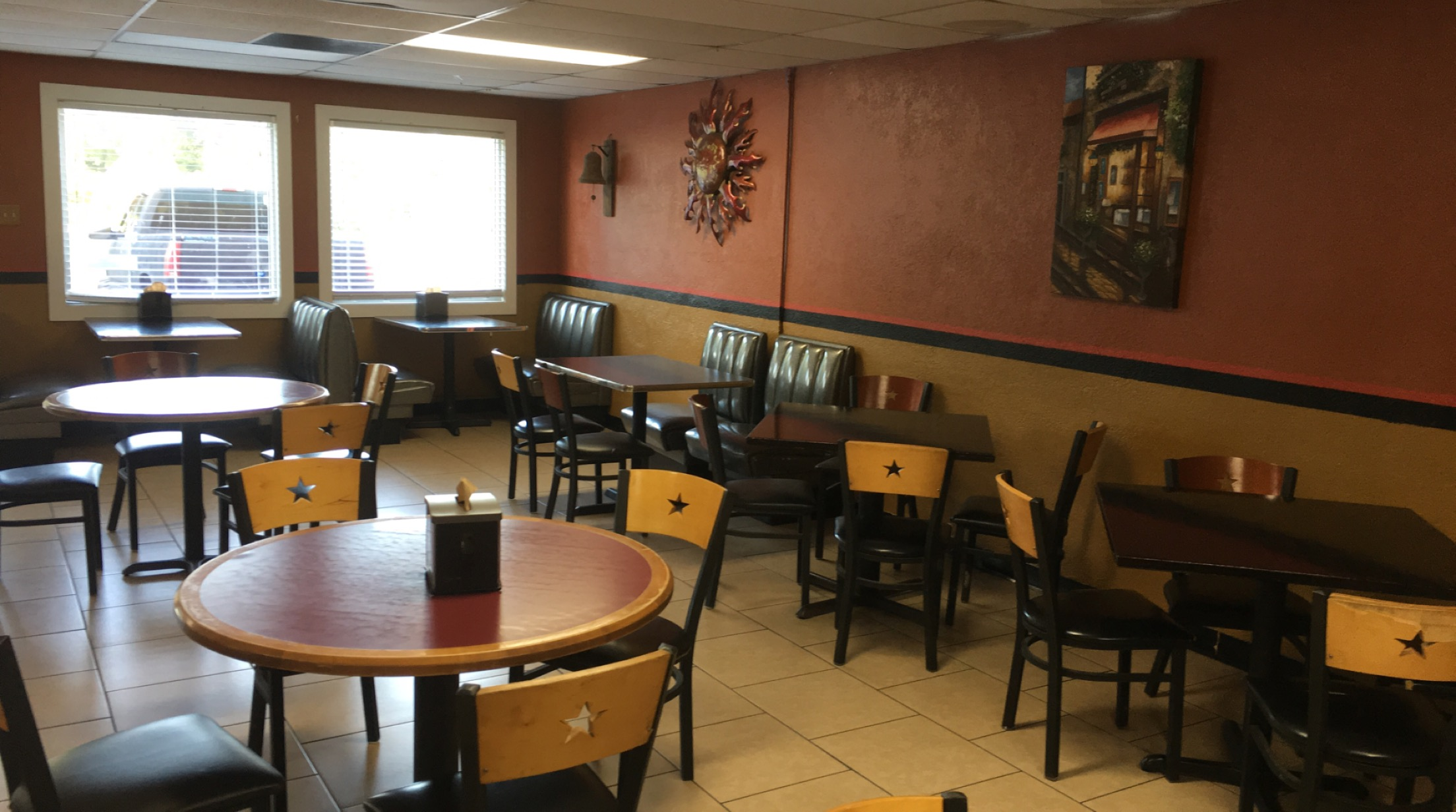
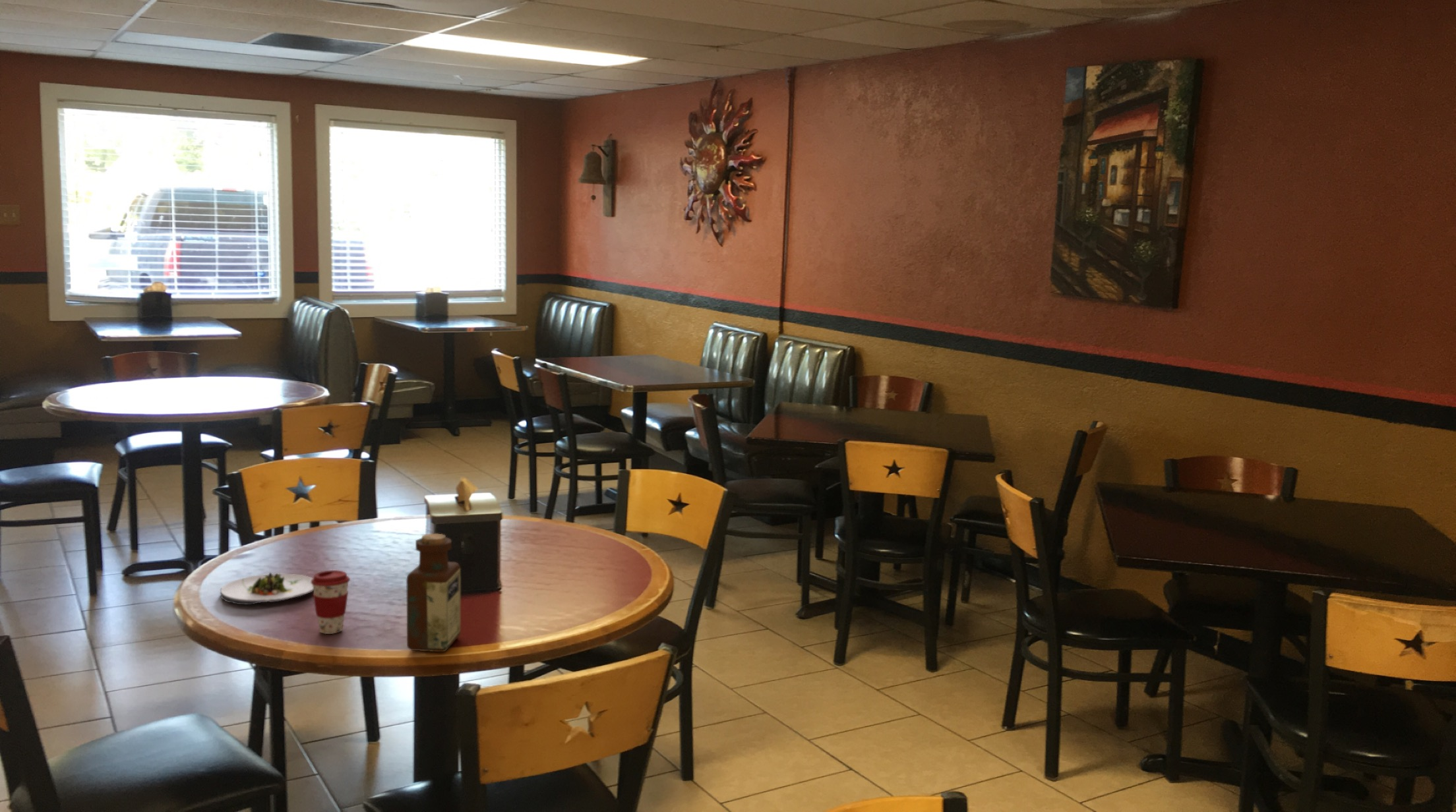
+ coffee cup (330, 602)
+ salad plate (269, 583)
+ bottle (434, 590)
